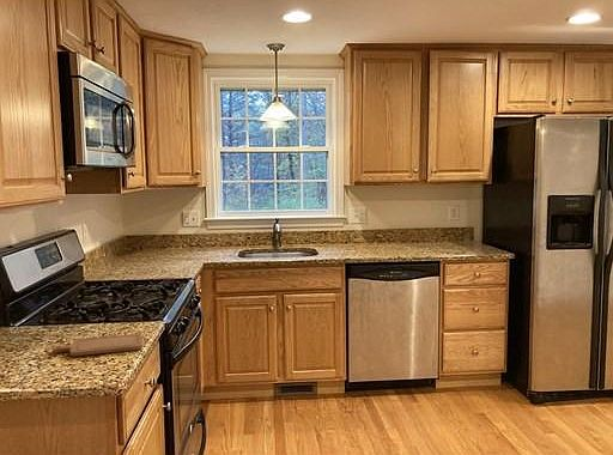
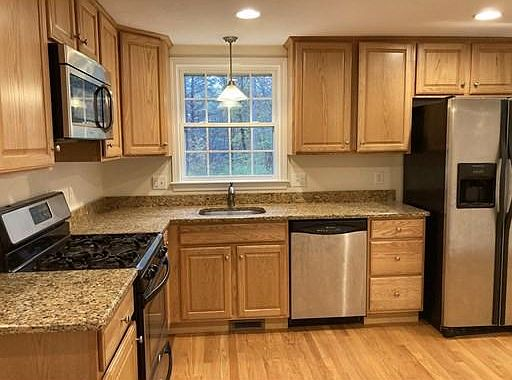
- chopping board (98, 345)
